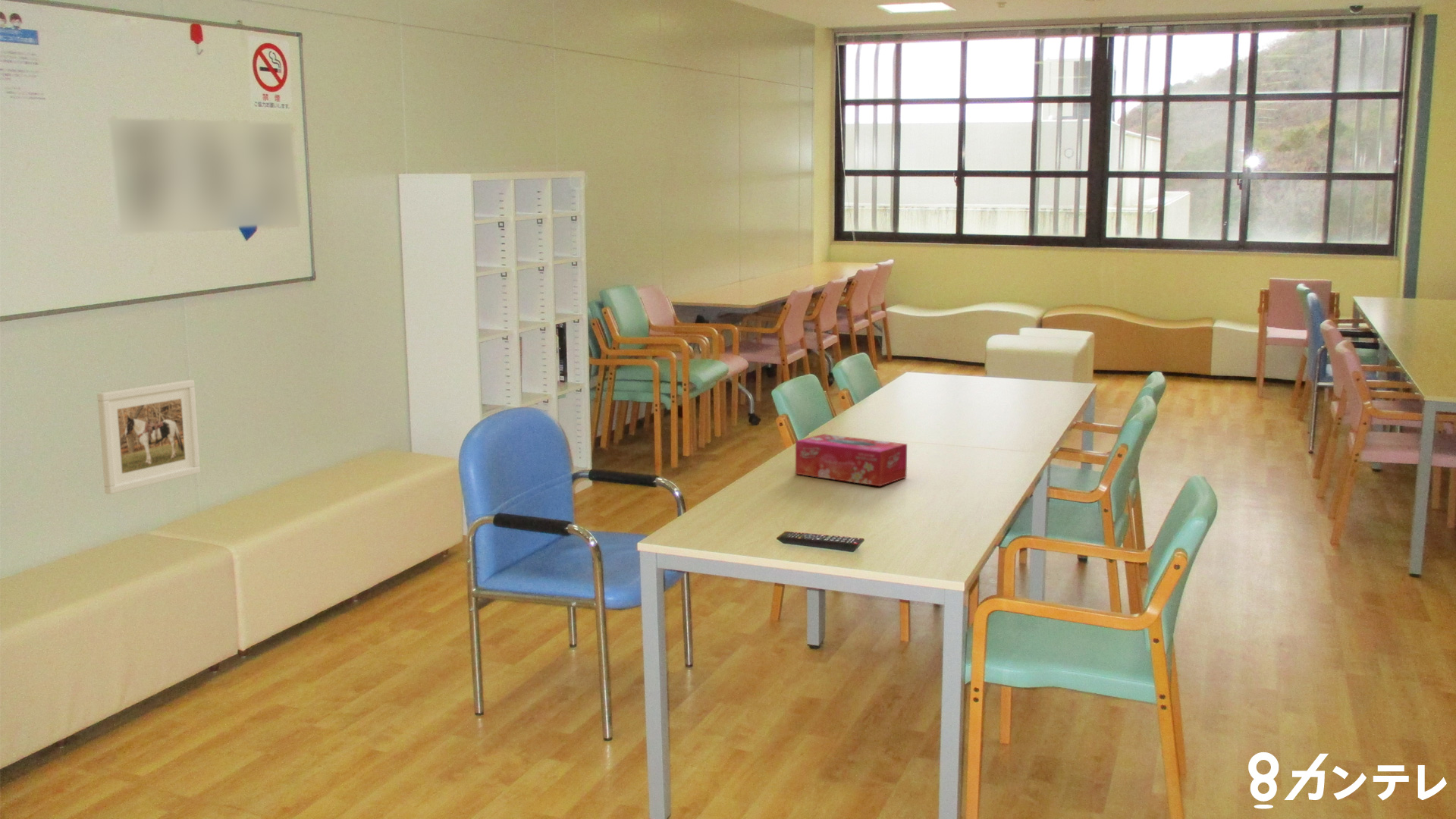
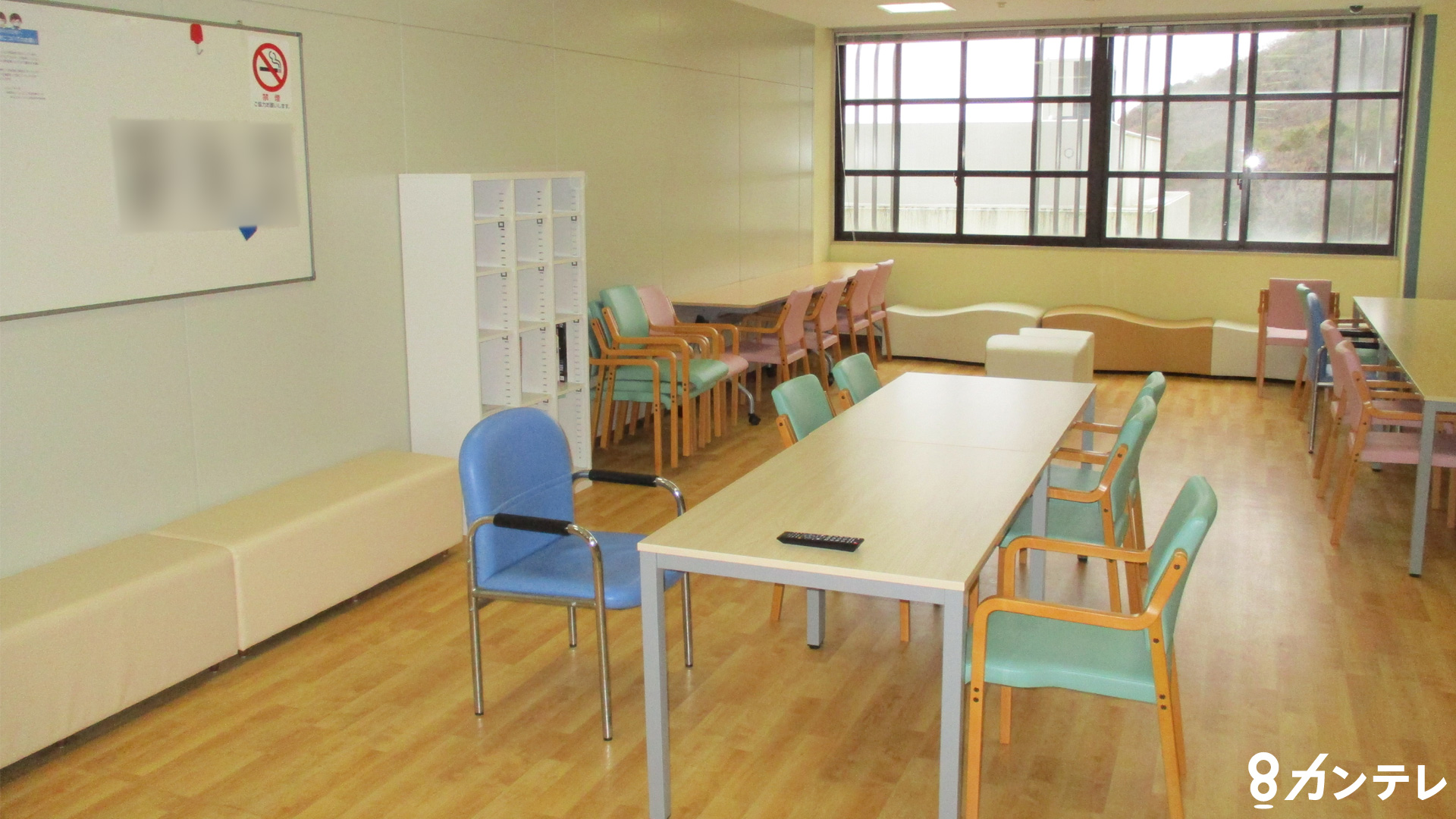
- tissue box (850, 459)
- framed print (151, 435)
